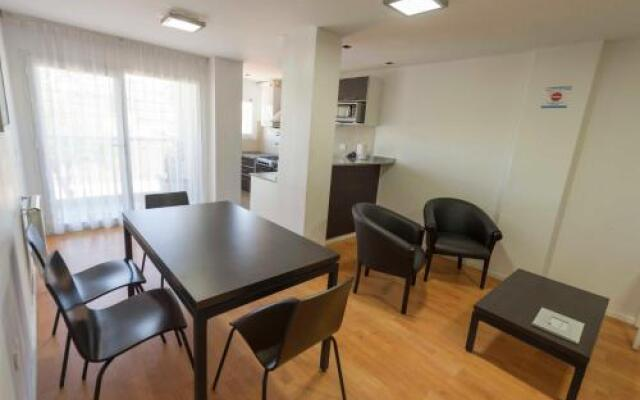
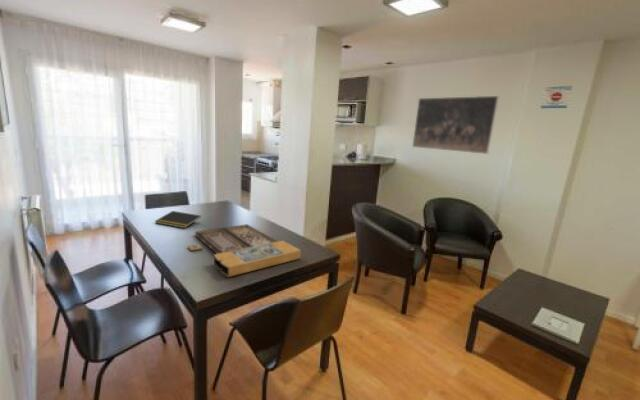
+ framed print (451, 124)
+ notepad (178, 219)
+ board game (236, 243)
